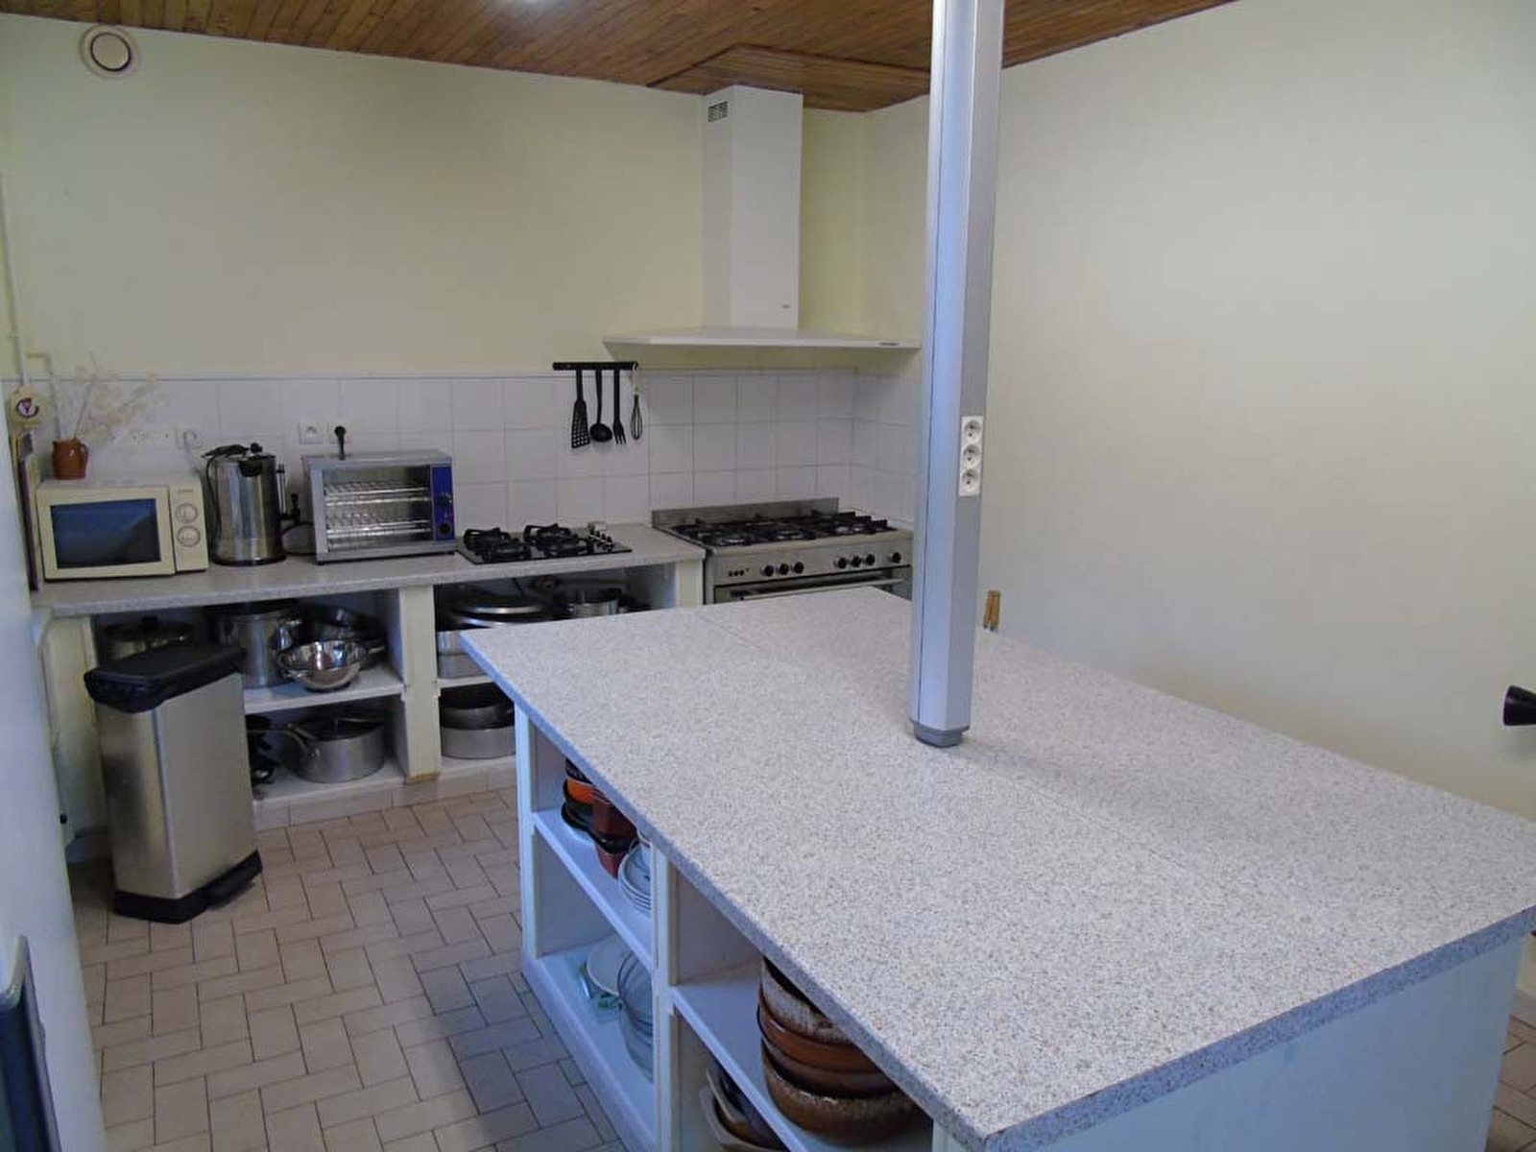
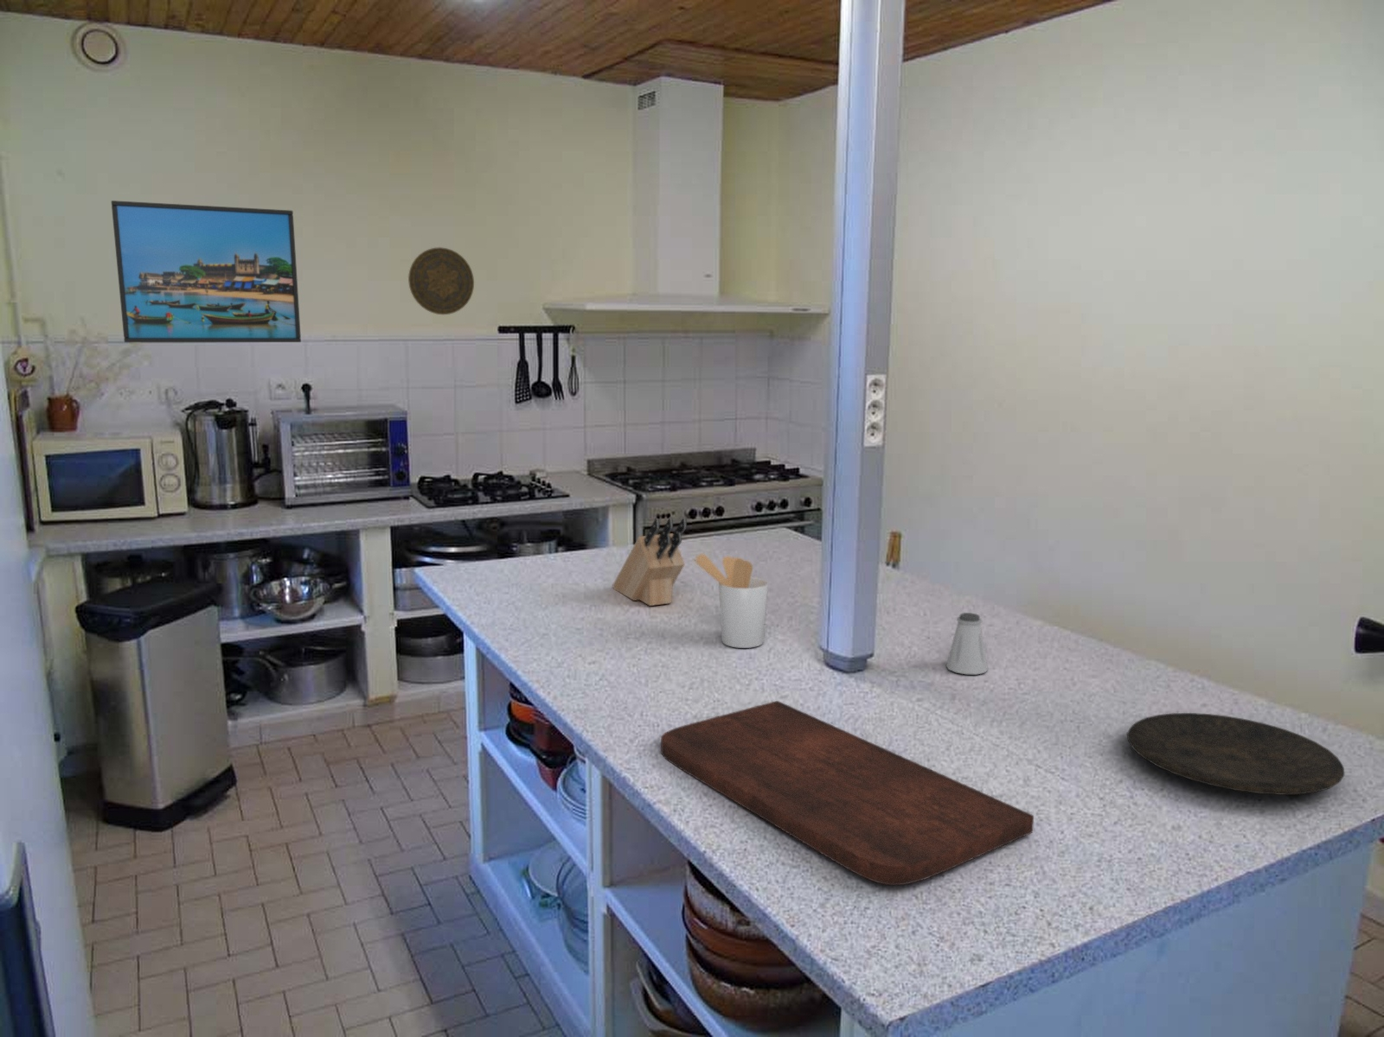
+ cutting board (823, 779)
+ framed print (210, 274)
+ knife block (651, 554)
+ decorative plate (442, 281)
+ plate (1230, 756)
+ utensil holder (730, 597)
+ saltshaker (968, 642)
